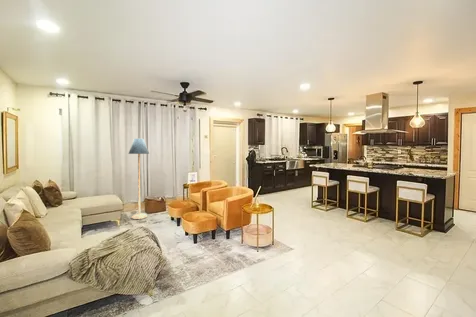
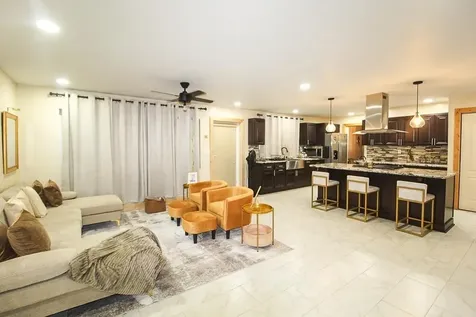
- floor lamp (139, 178)
